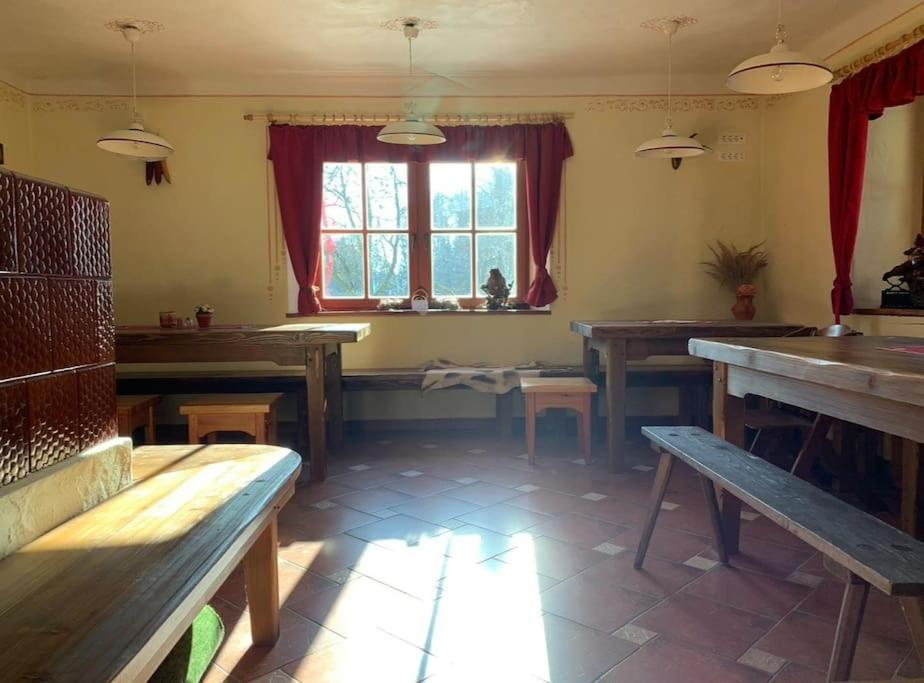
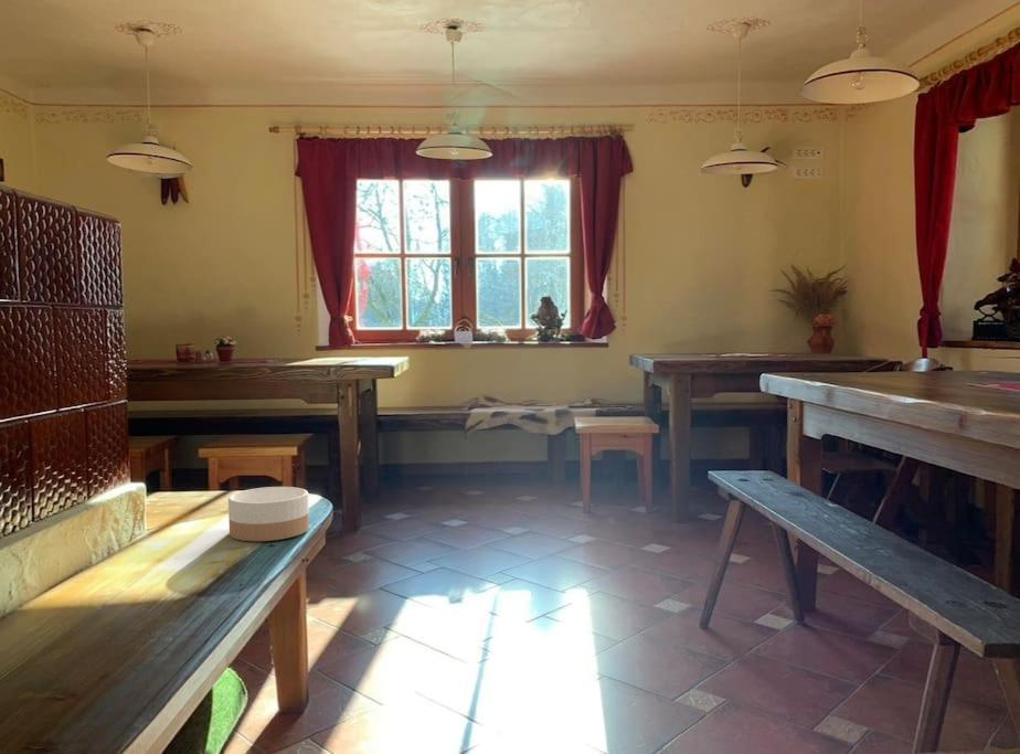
+ bowl (268, 512)
